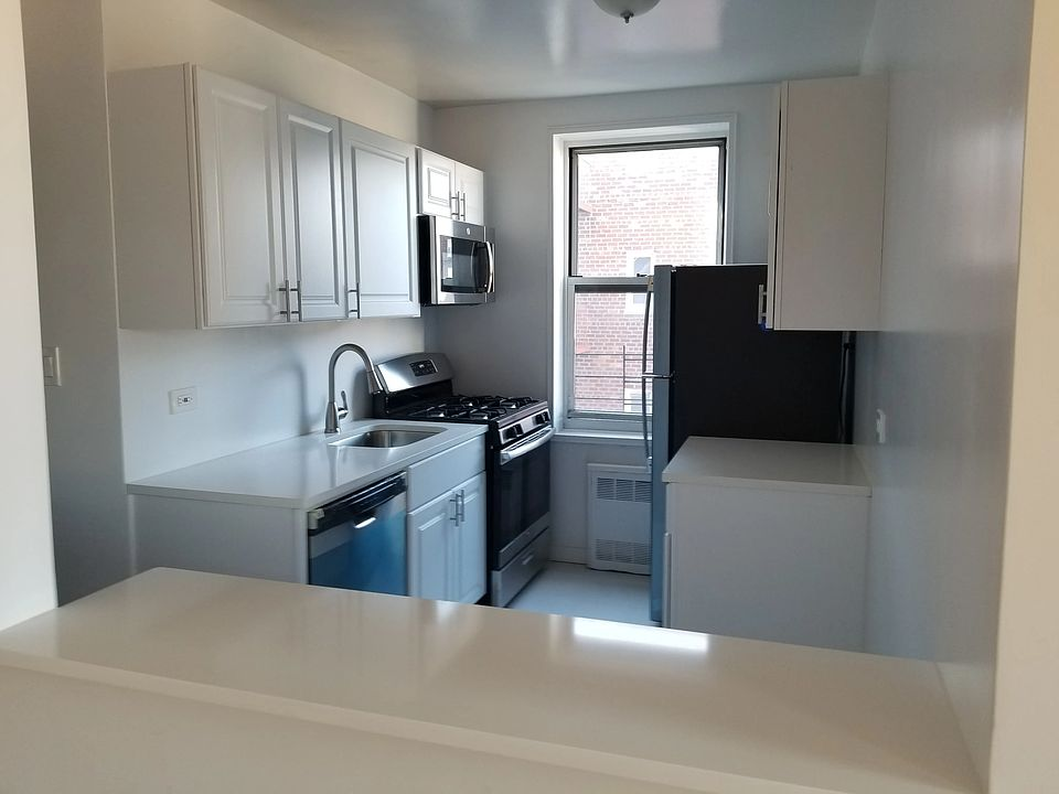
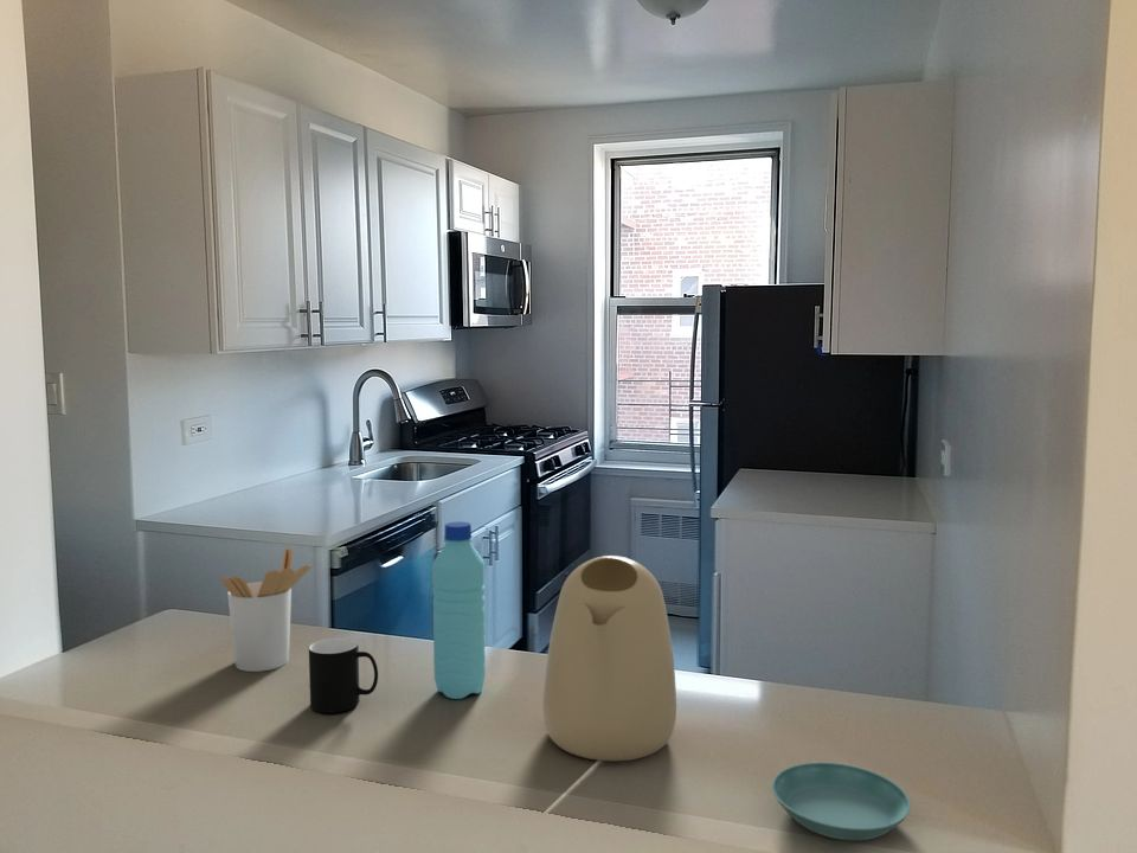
+ kettle (610, 644)
+ cup (343, 675)
+ saucer (839, 803)
+ water bottle (458, 608)
+ utensil holder (269, 610)
